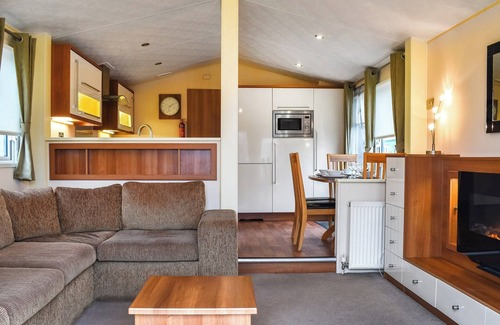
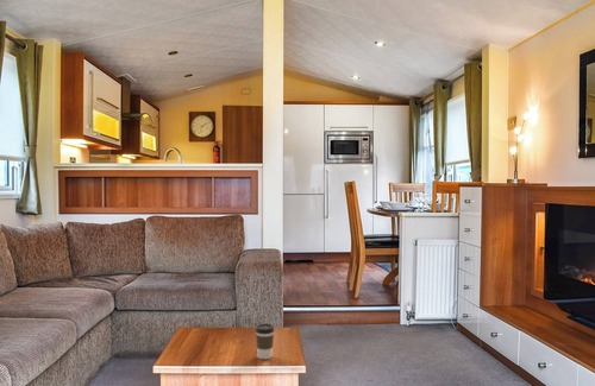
+ coffee cup (264, 341)
